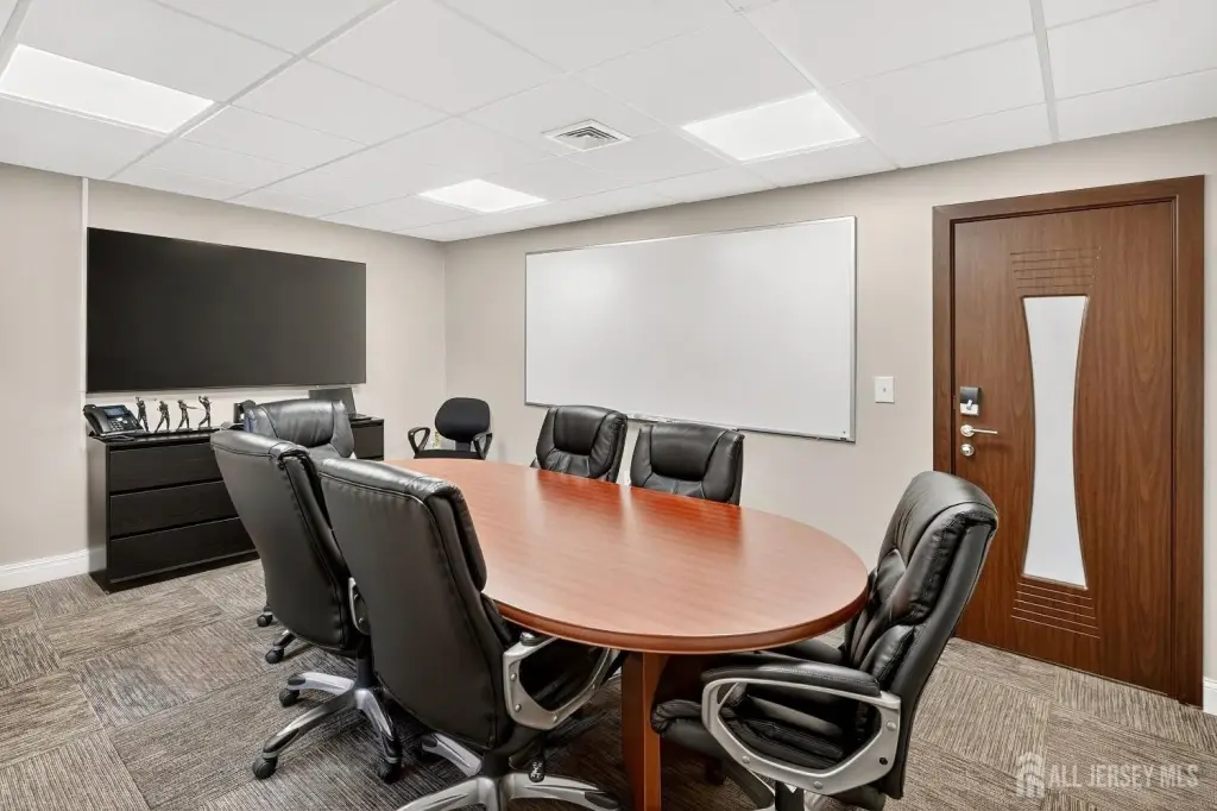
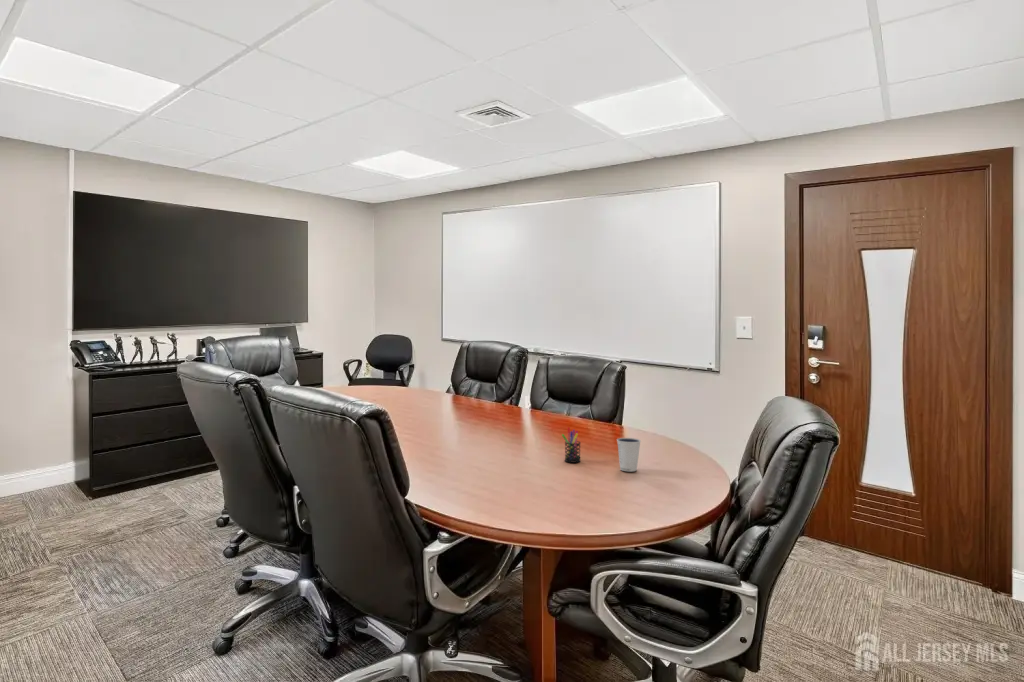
+ pen holder (570, 444)
+ dixie cup (628, 455)
